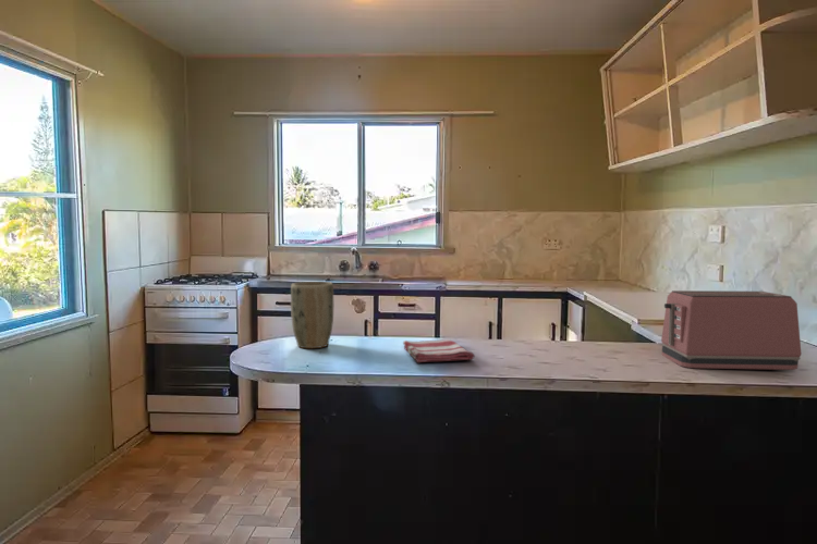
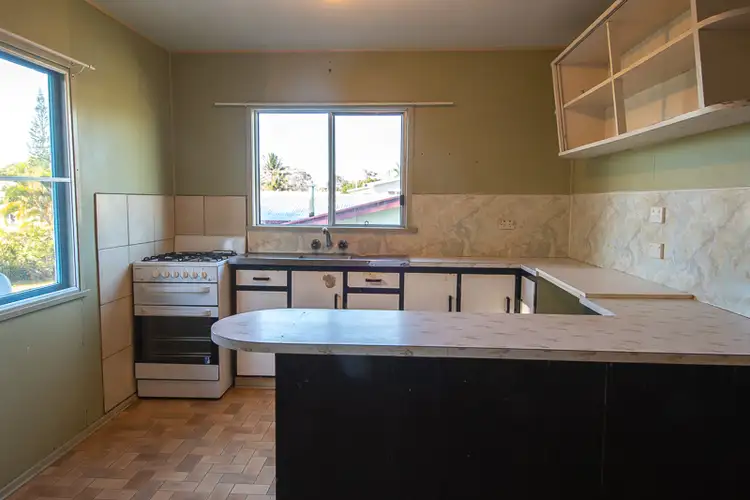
- dish towel (436, 348)
- plant pot (313, 314)
- toaster (723, 327)
